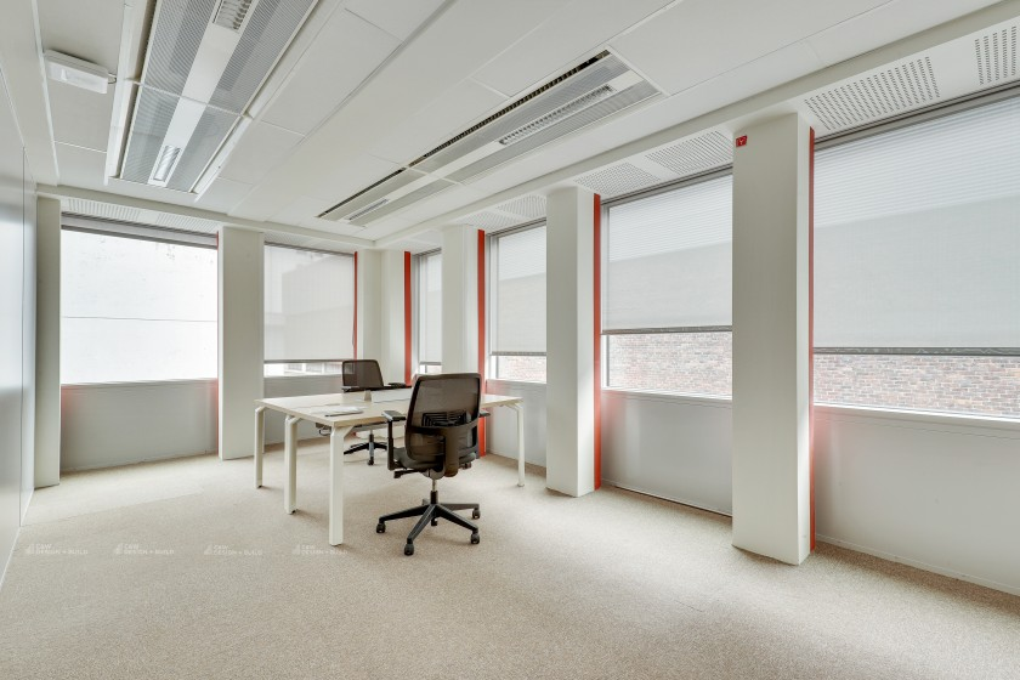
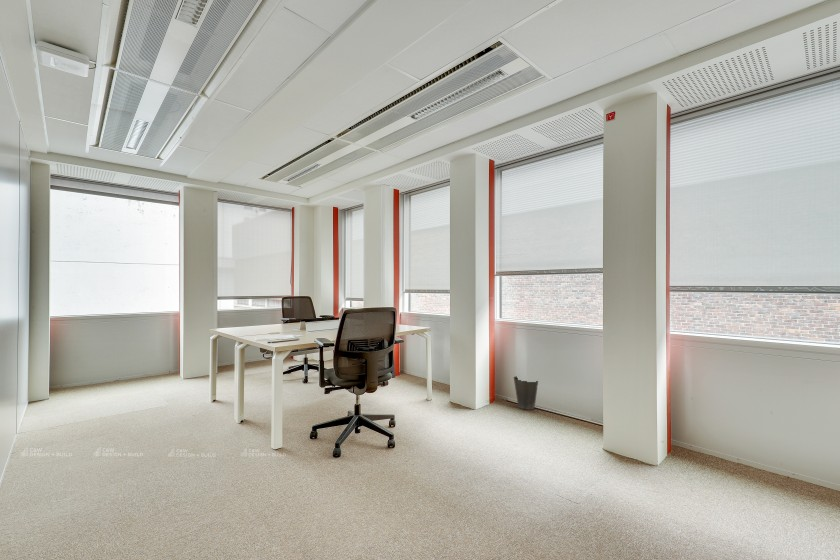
+ waste basket (525, 392)
